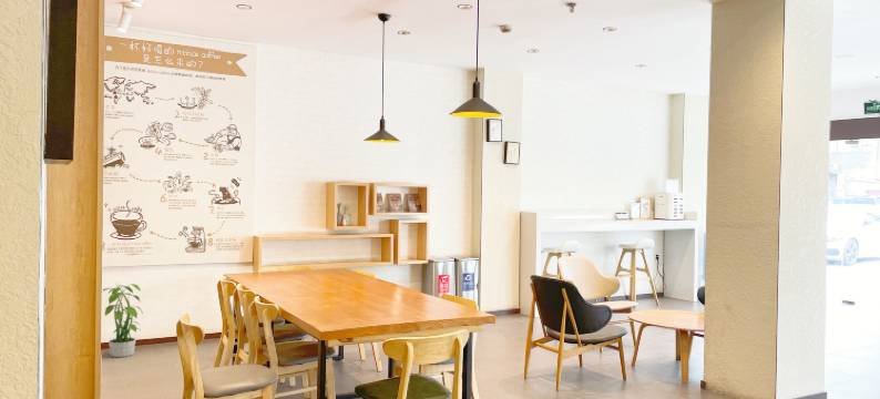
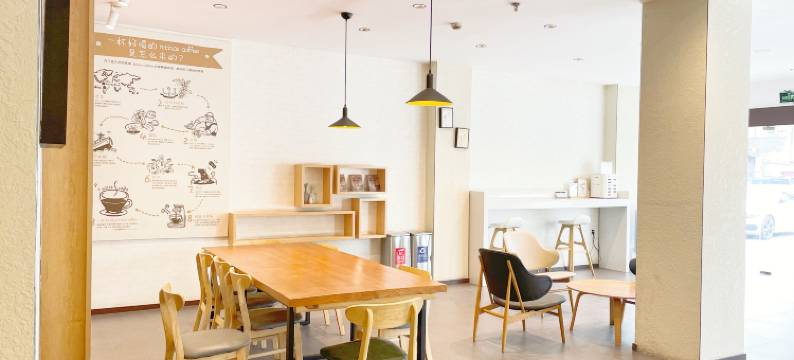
- potted plant (117, 319)
